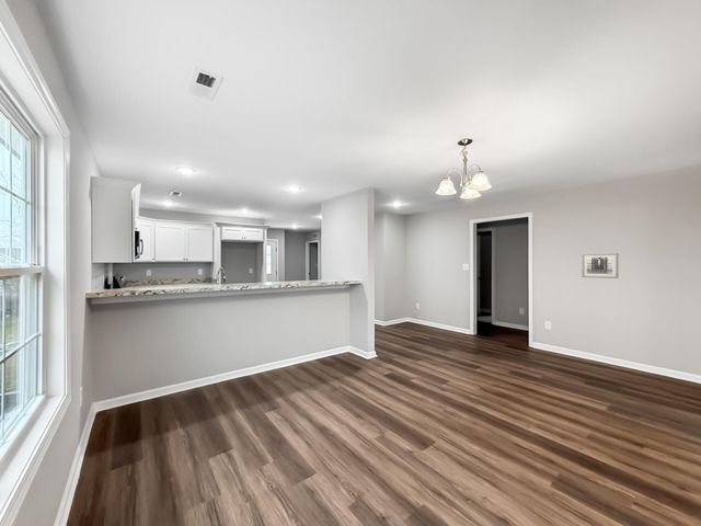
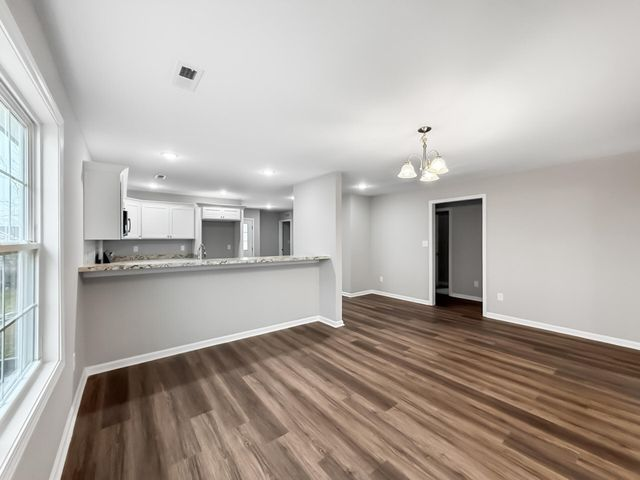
- wall art (599, 265)
